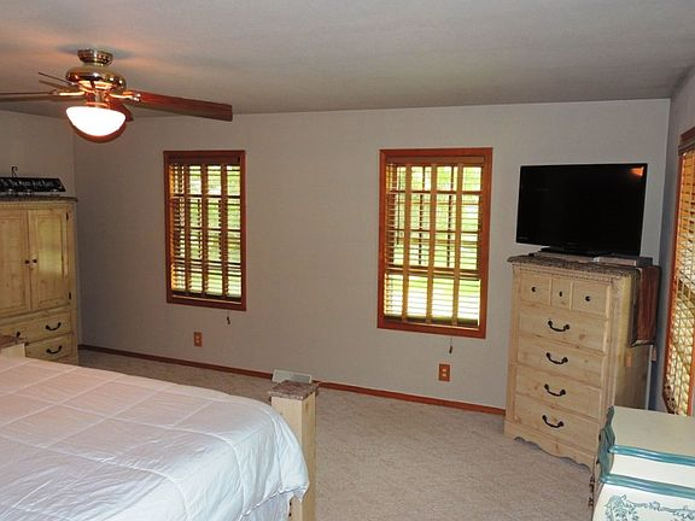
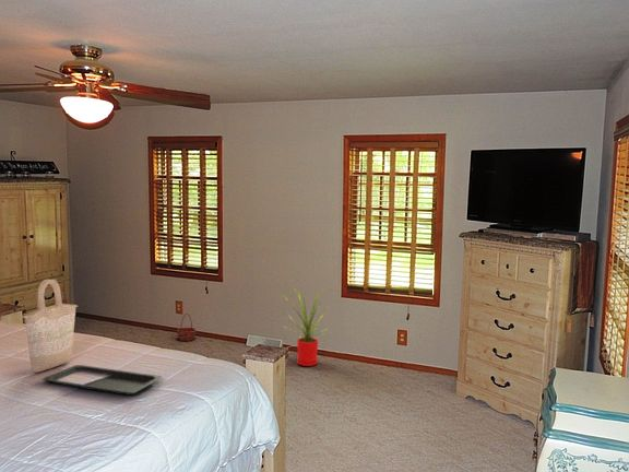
+ serving tray (103, 380)
+ house plant (308, 326)
+ basket (186, 328)
+ shopping bag (51, 323)
